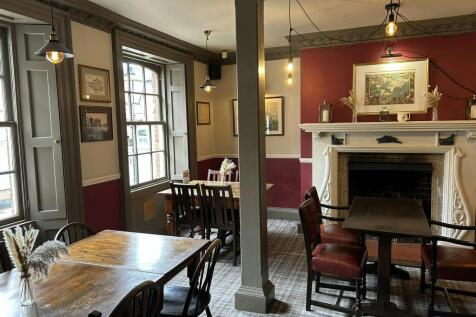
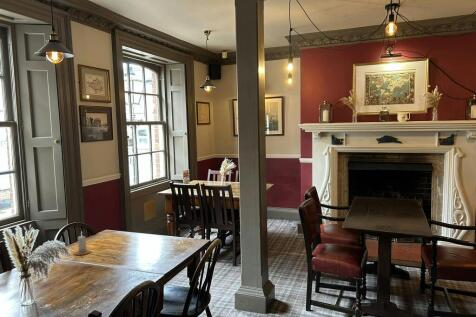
+ candle (81, 241)
